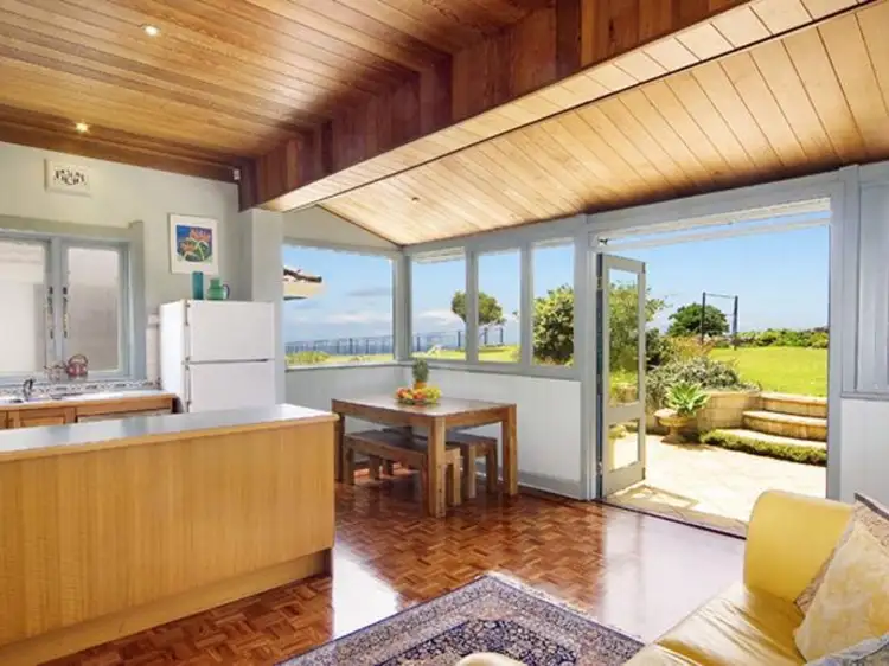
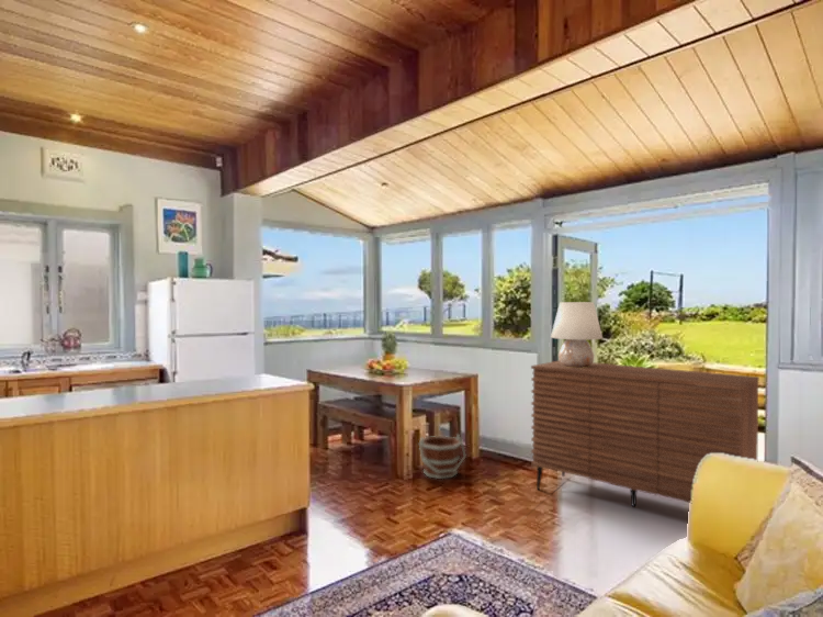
+ bucket (440, 455)
+ table lamp (576, 334)
+ sideboard (635, 438)
